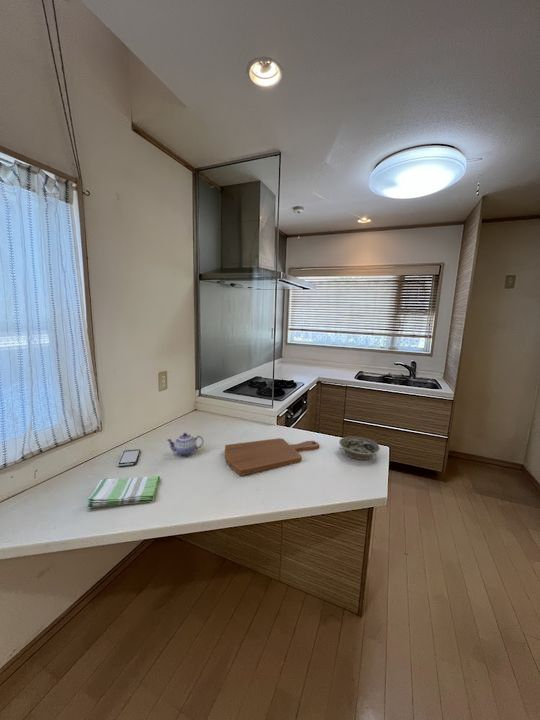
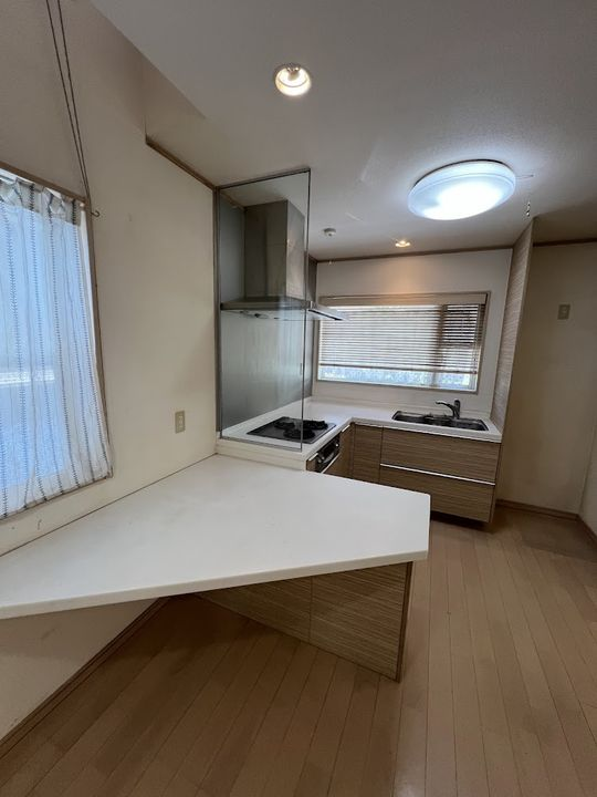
- teapot (185, 443)
- bowl (358, 449)
- dish towel (126, 488)
- smartphone (129, 457)
- cutting board (267, 453)
